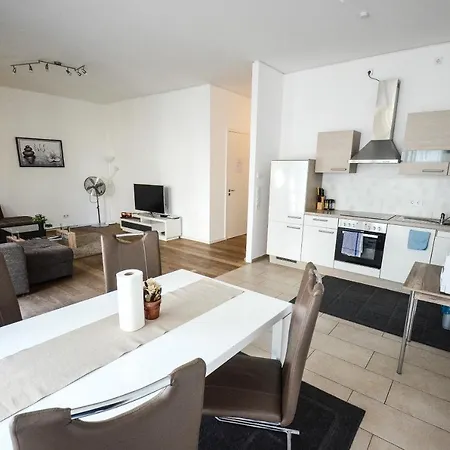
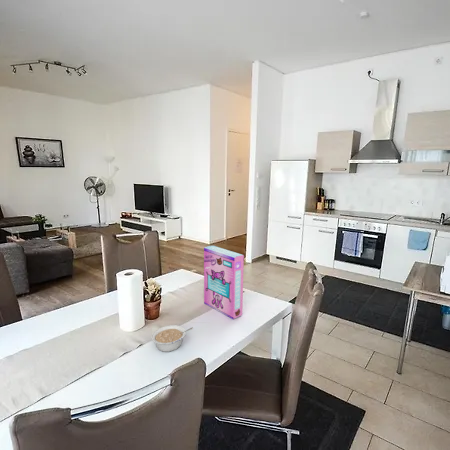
+ legume (170, 337)
+ cereal box (222, 280)
